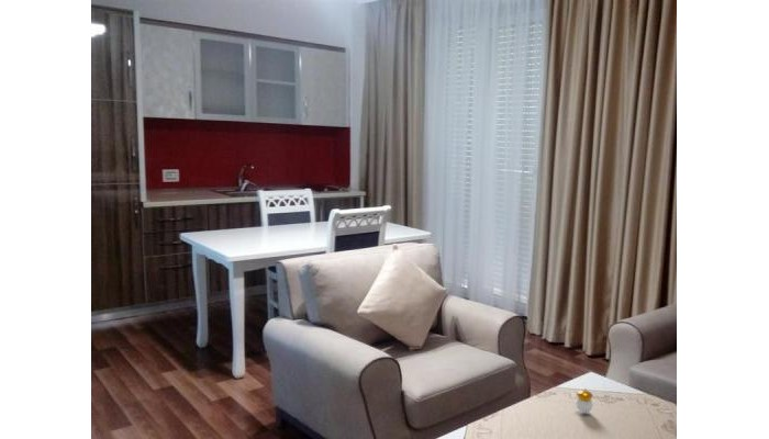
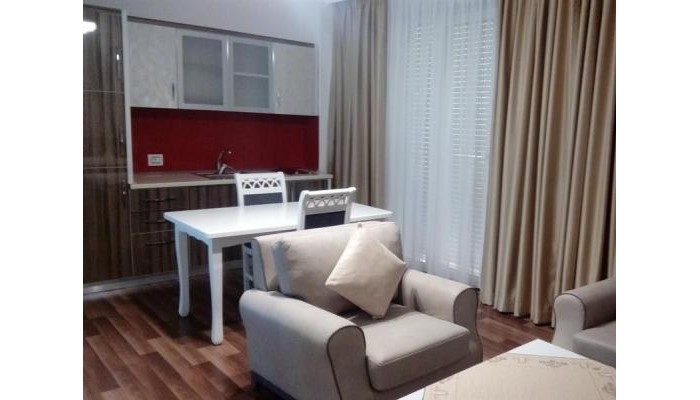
- candle (584, 399)
